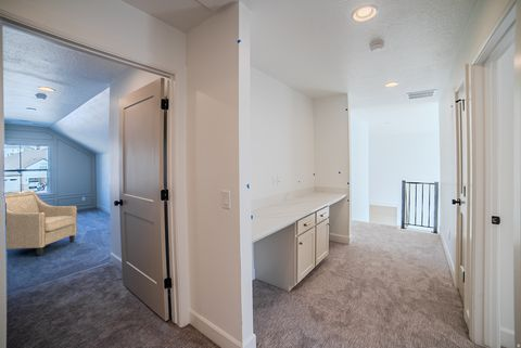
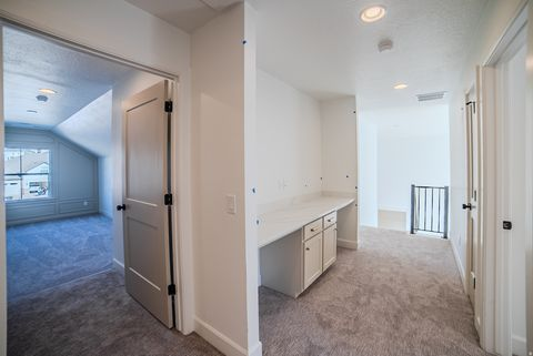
- chair (36, 220)
